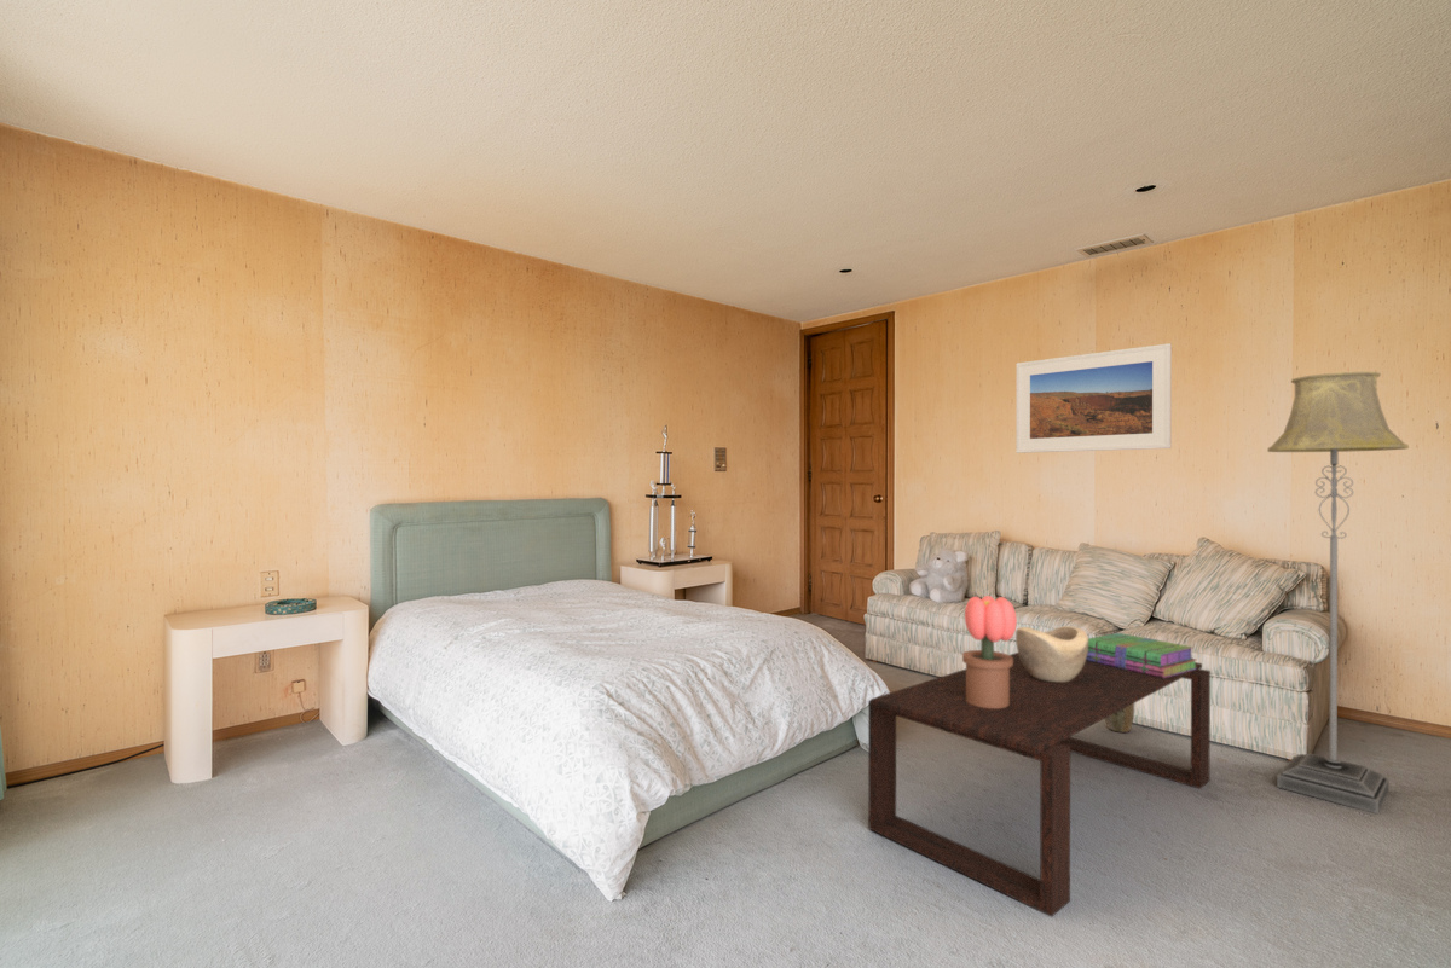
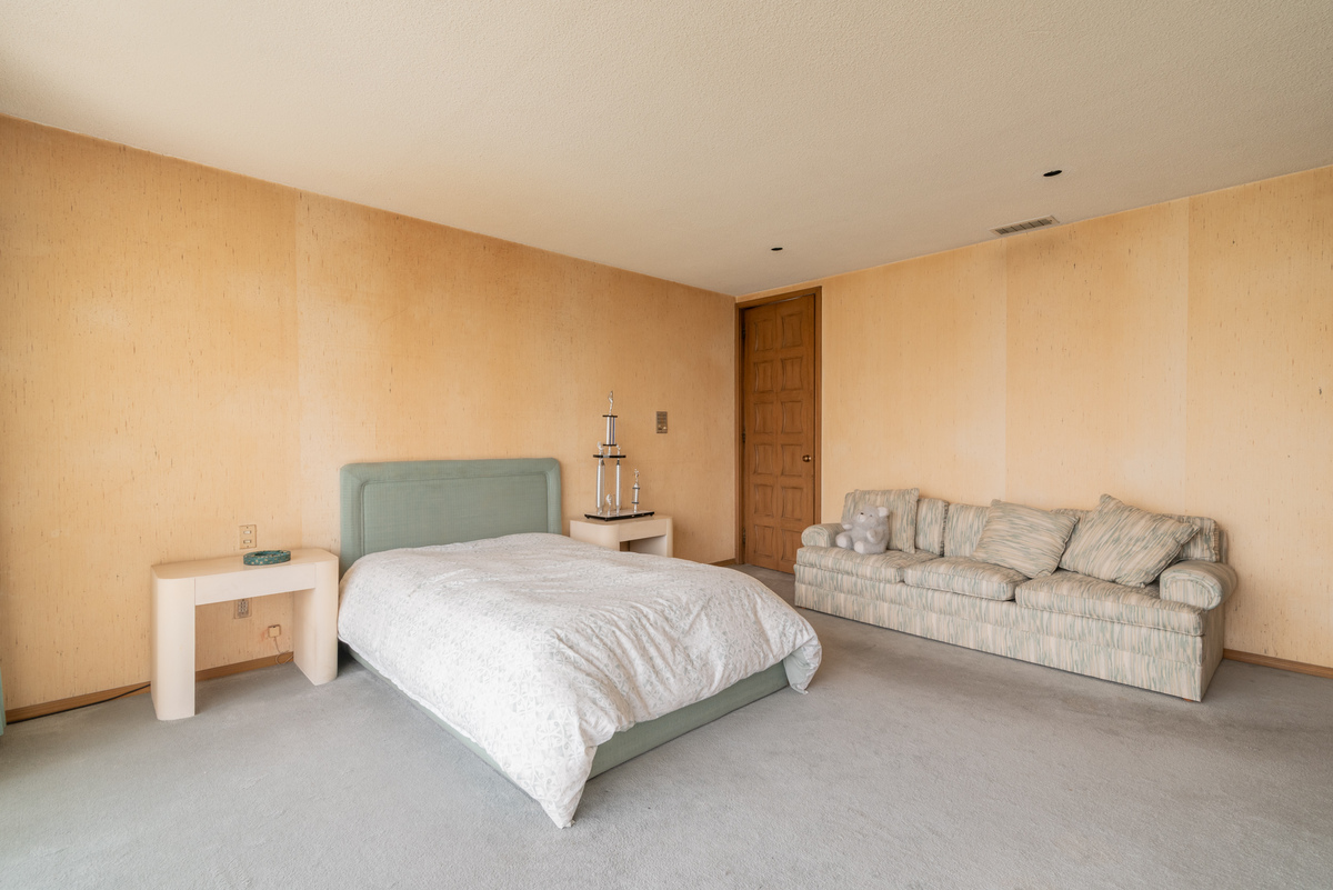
- stack of books (1138, 653)
- decorative bowl (1051, 651)
- potted flower (988, 649)
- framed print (1087, 402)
- floor lamp (1333, 582)
- coffee table (1051, 741)
- plant pot (1118, 711)
